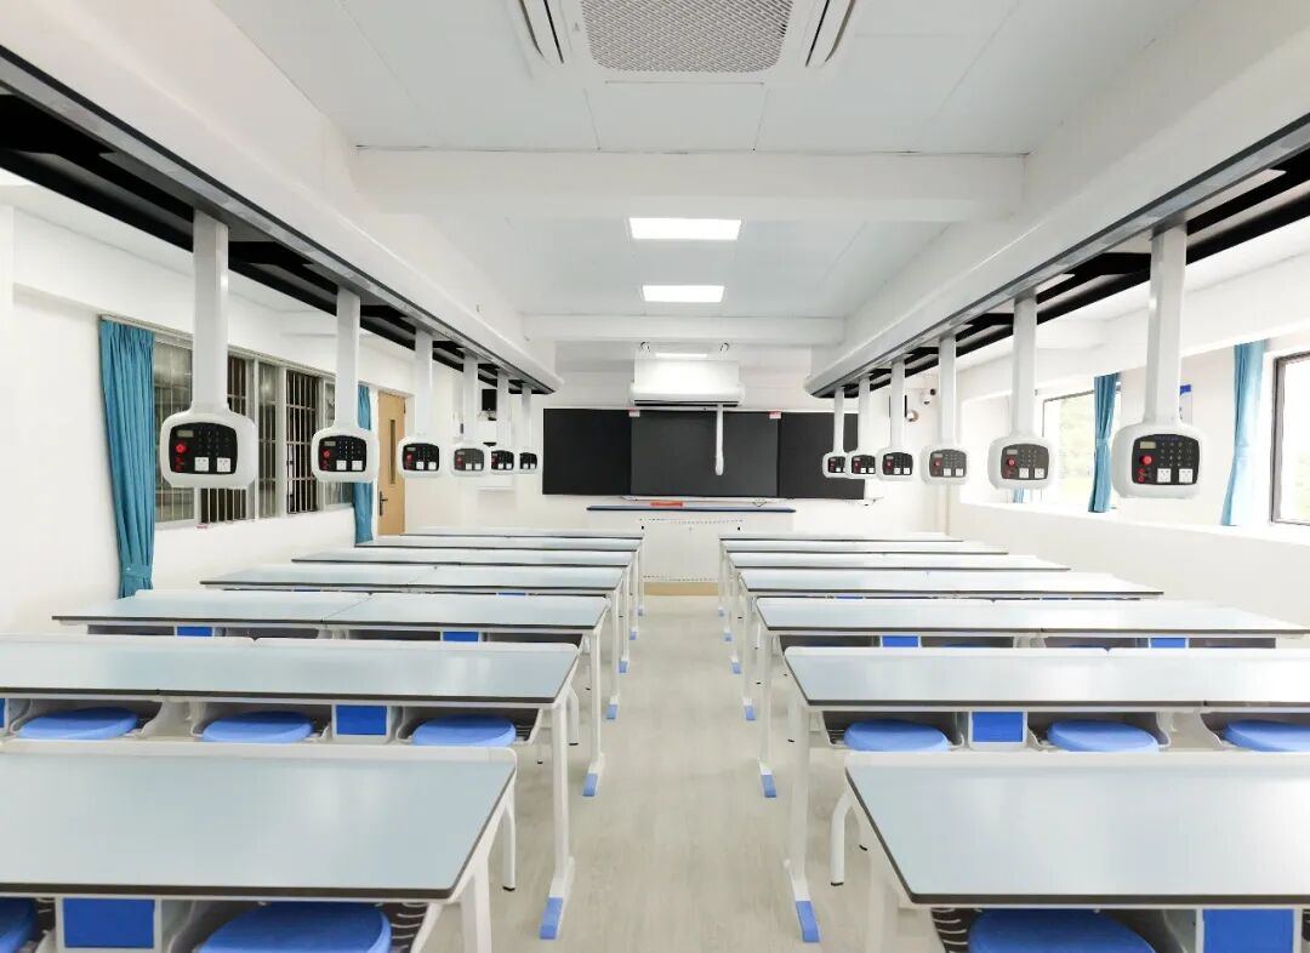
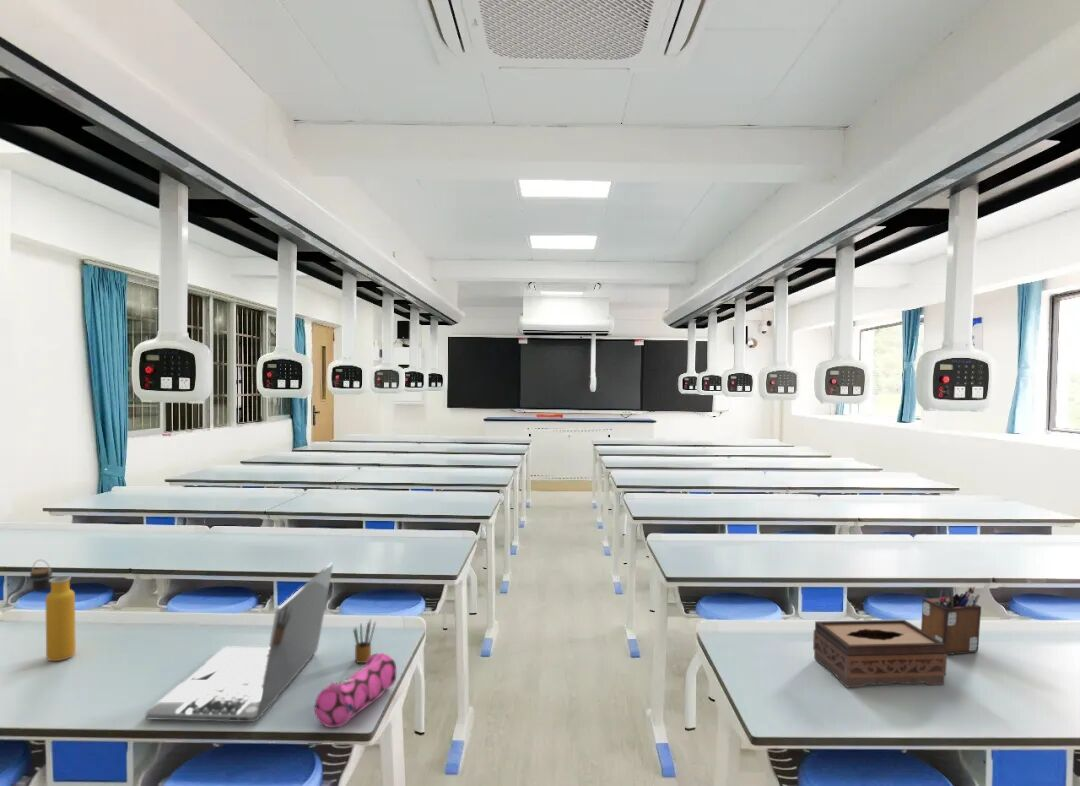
+ laptop (248, 647)
+ desk organizer (950, 616)
+ pencil box (363, 642)
+ tissue box (877, 651)
+ pencil case (359, 685)
+ water bottle (51, 608)
